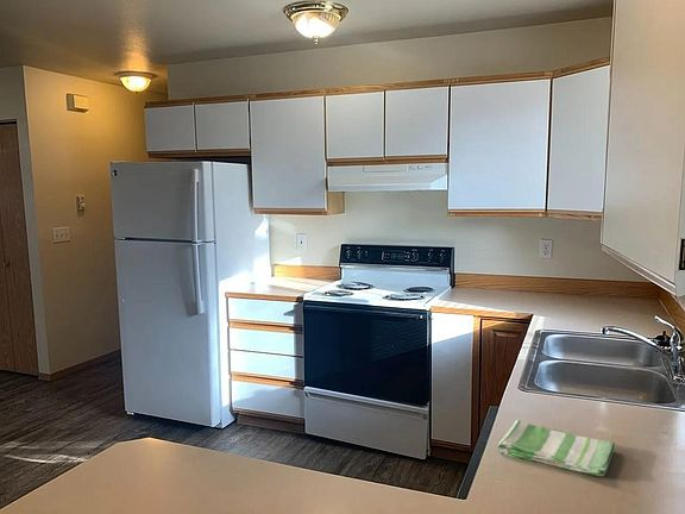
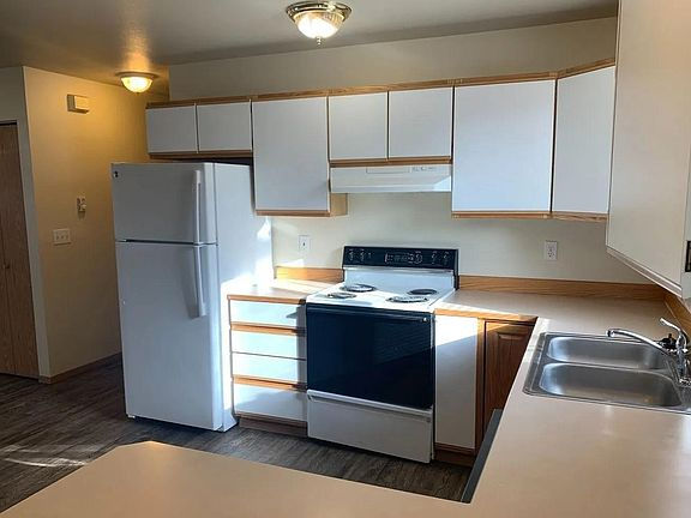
- dish towel (555, 445)
